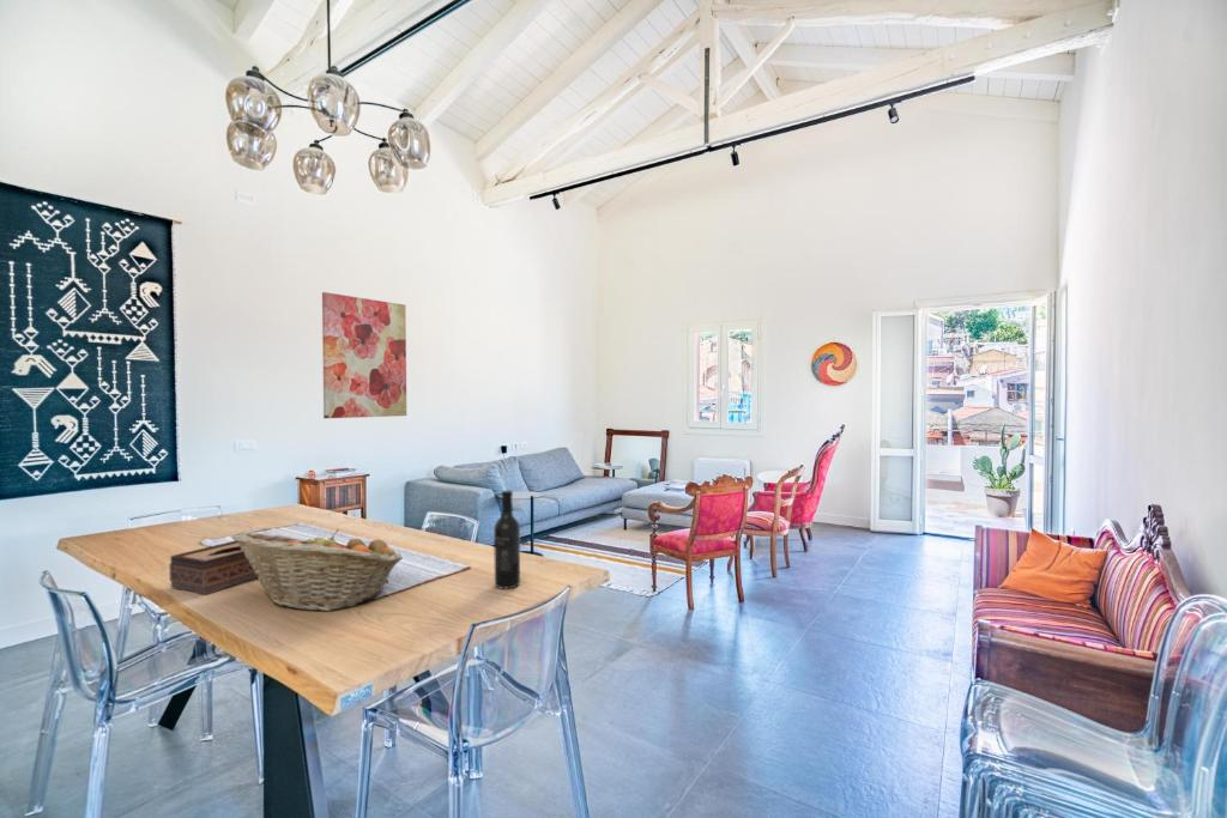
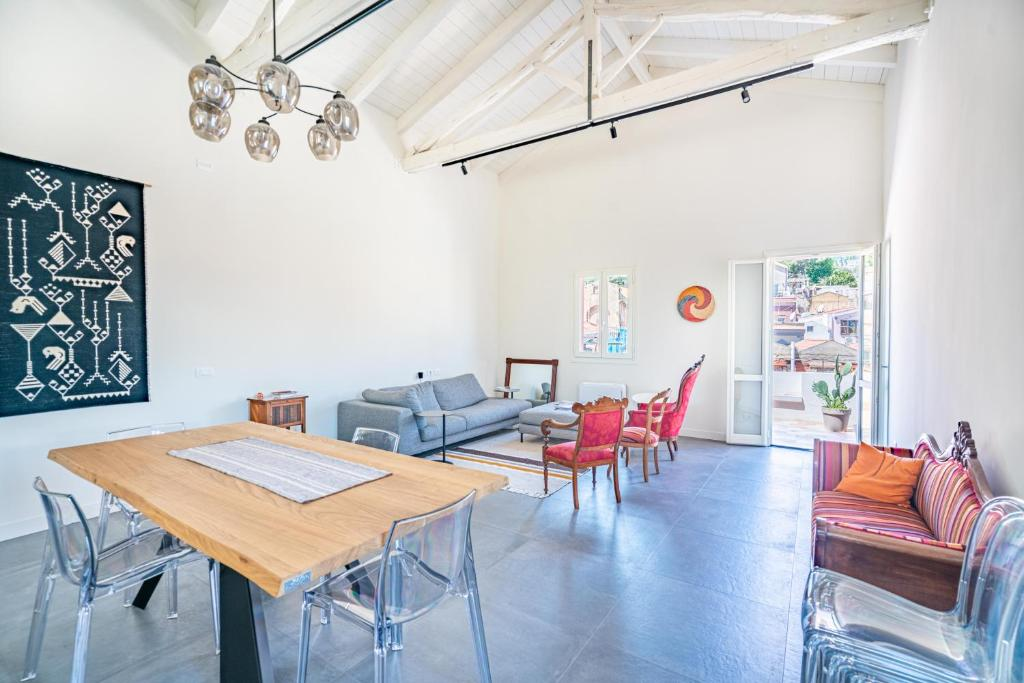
- wall art (367, 358)
- wine bottle (507, 538)
- fruit basket (320, 559)
- tissue box (229, 563)
